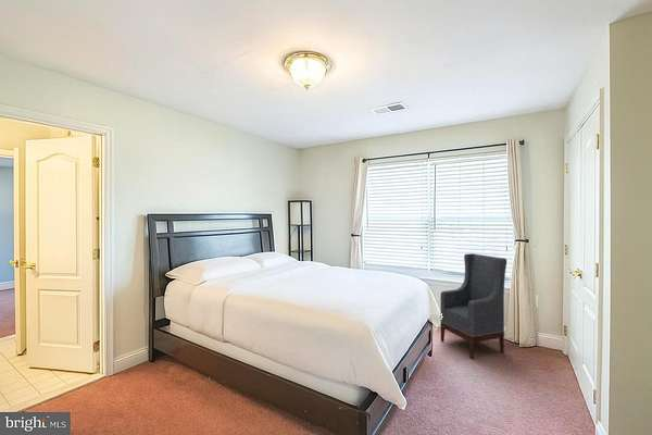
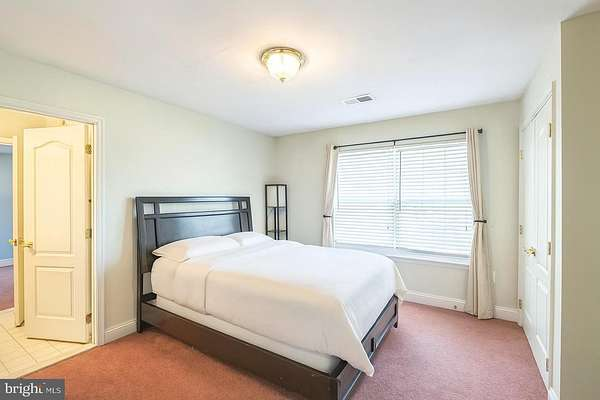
- armchair (472, 301)
